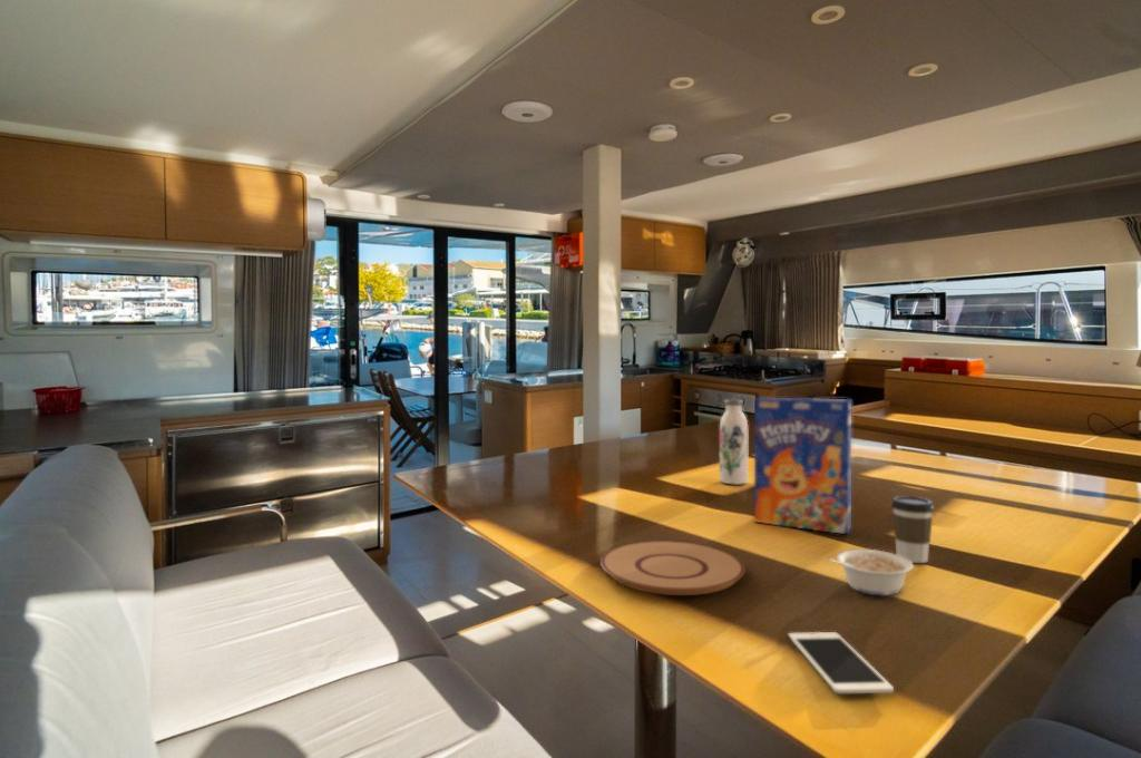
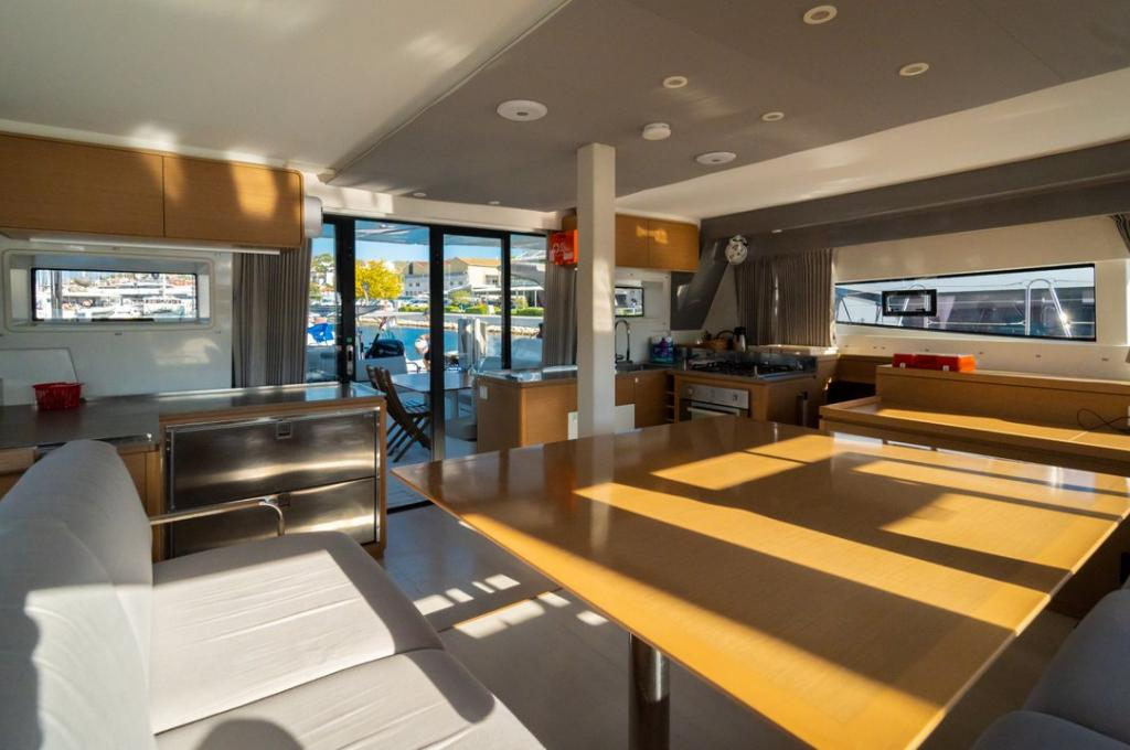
- cereal box (801, 461)
- coffee cup (911, 528)
- water bottle (733, 440)
- cell phone (836, 660)
- legume (872, 571)
- plate (671, 565)
